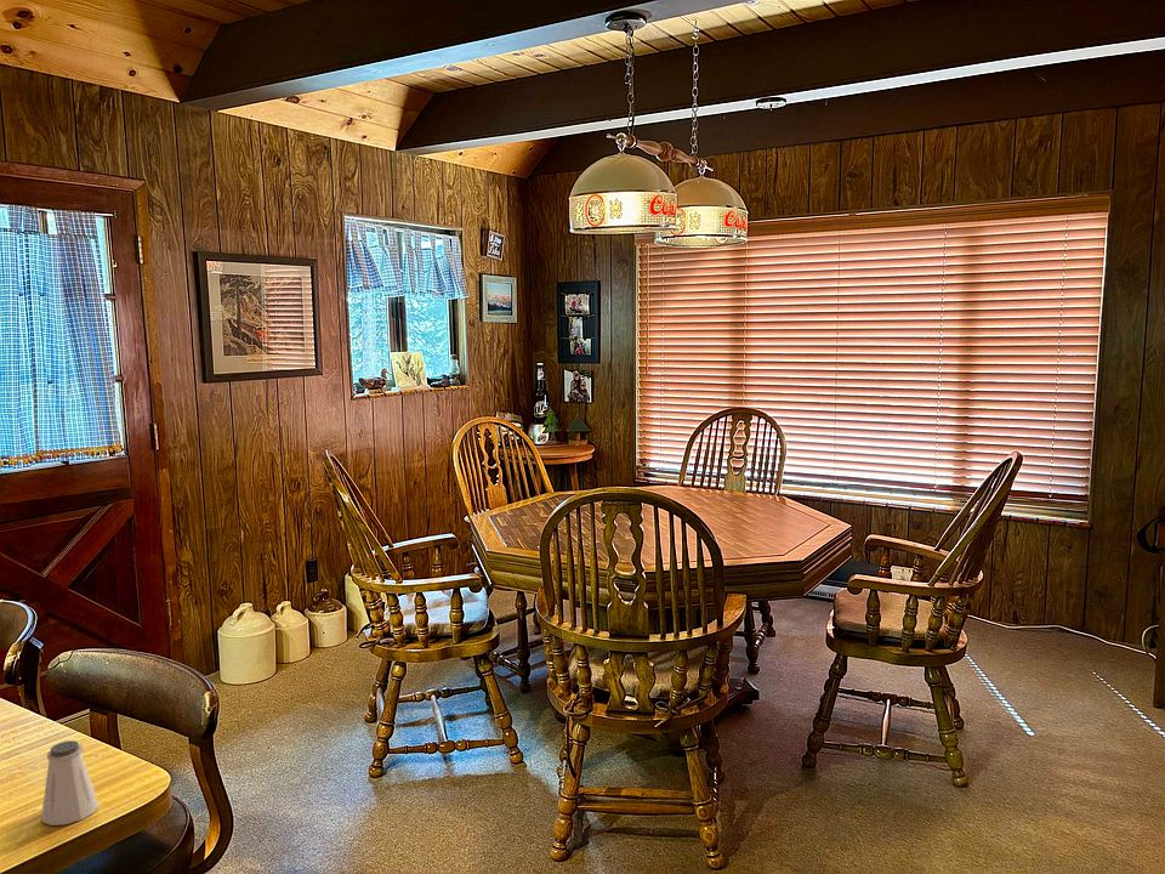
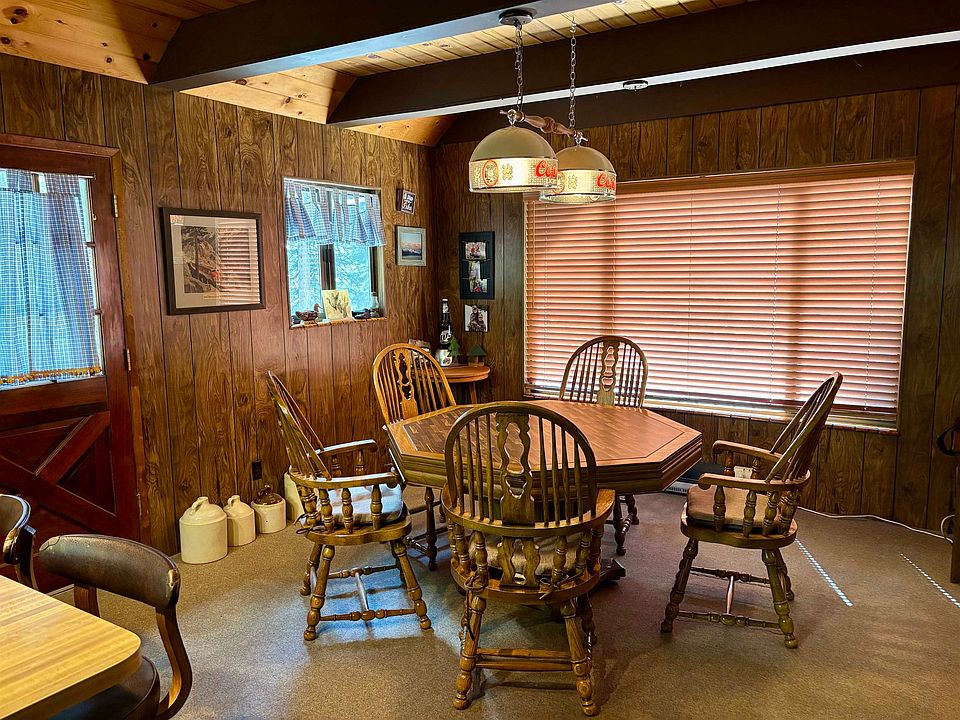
- saltshaker (67, 778)
